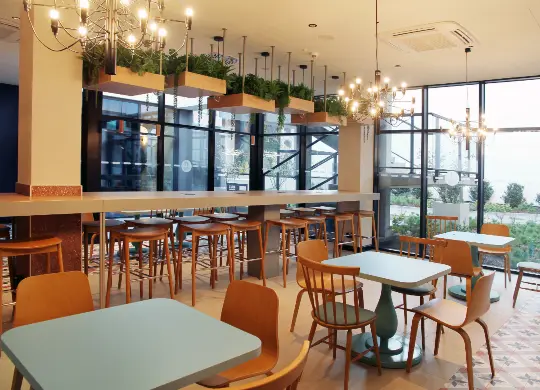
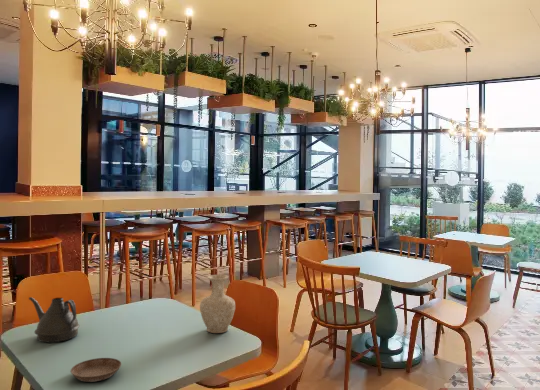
+ vase (217, 303)
+ teapot (52, 316)
+ saucer (96, 370)
